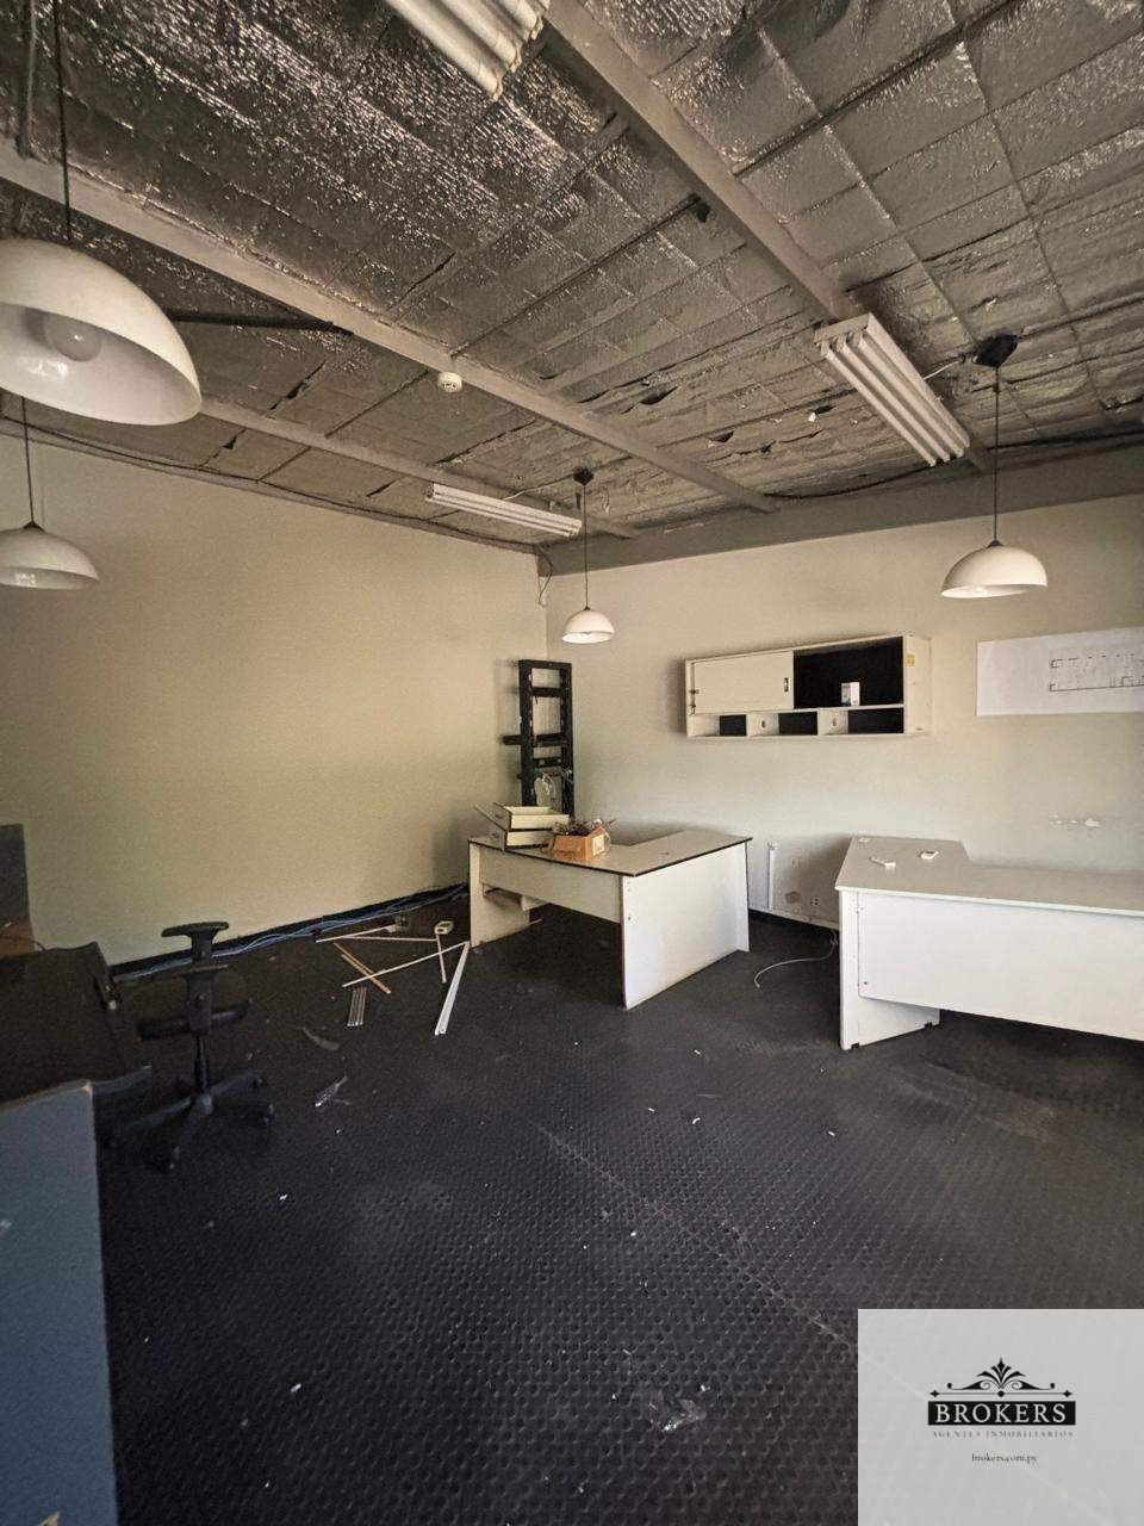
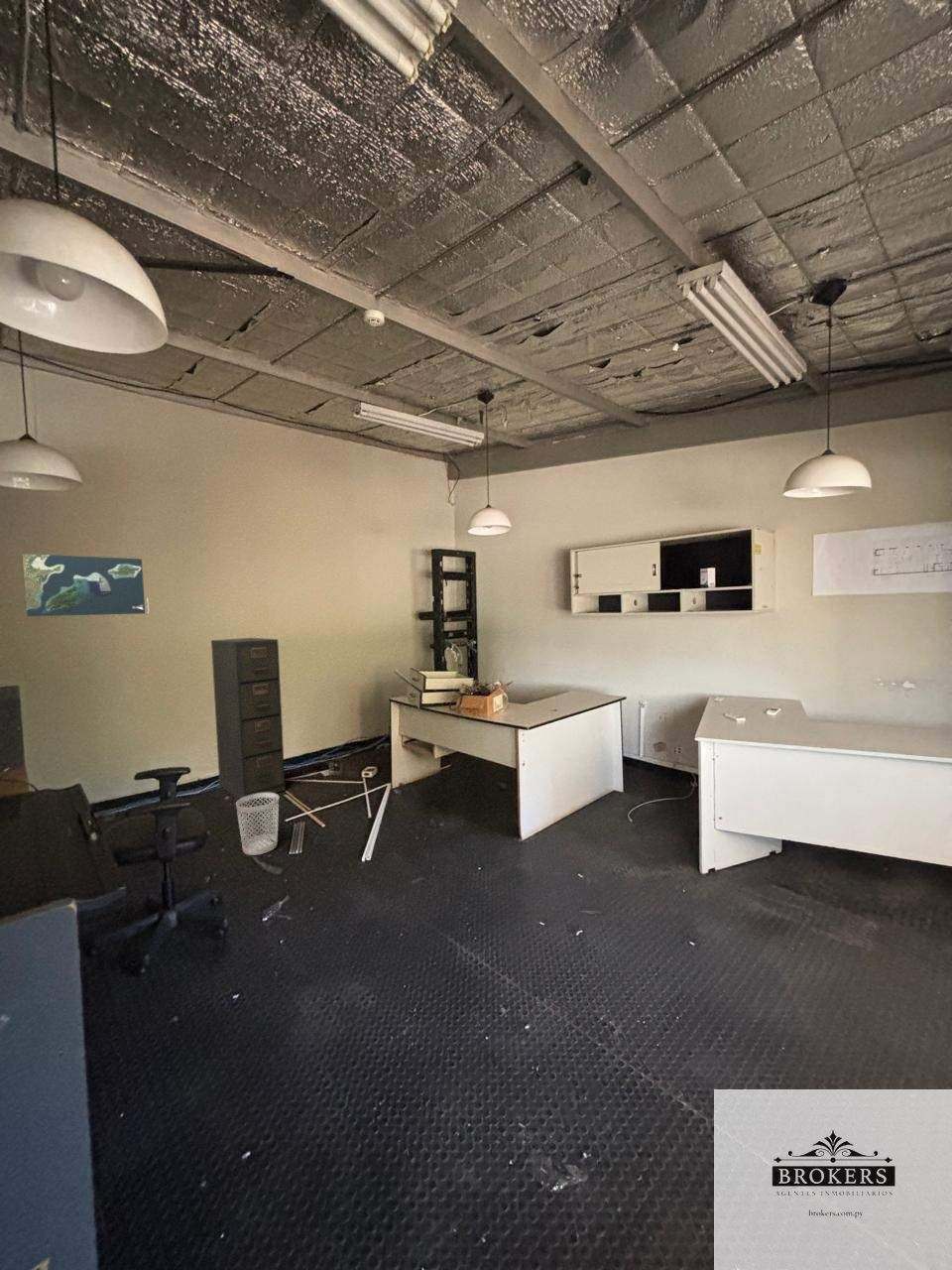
+ wastebasket (260, 824)
+ map (91, 585)
+ filing cabinet (249, 714)
